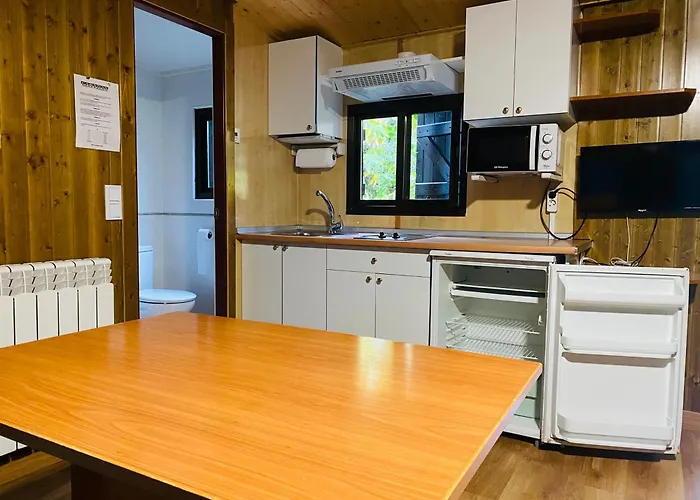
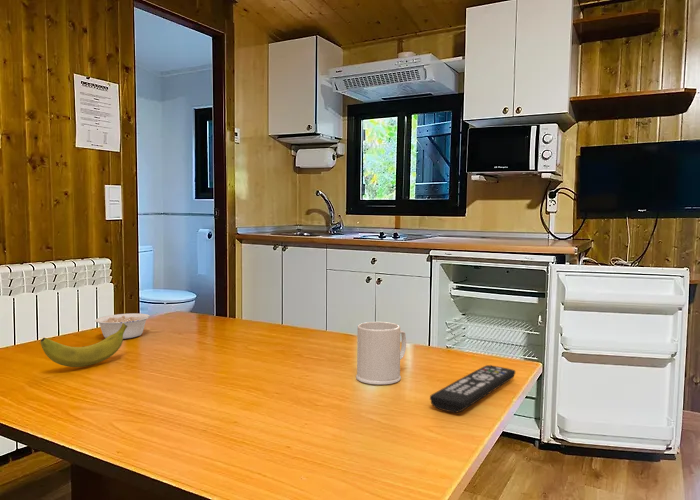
+ mug (382, 350)
+ remote control (475, 386)
+ legume (125, 323)
+ banana (86, 347)
